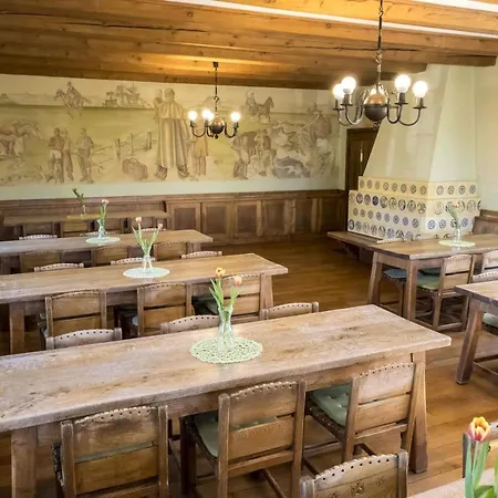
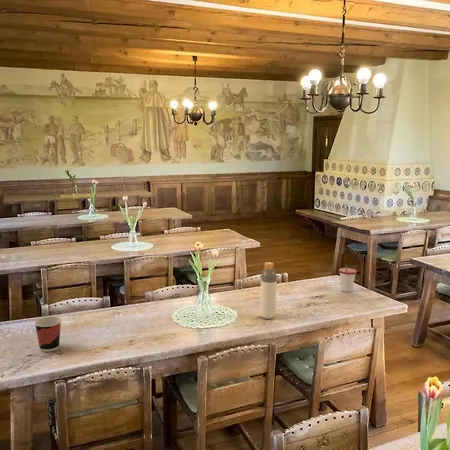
+ cup (48, 334)
+ cup (347, 277)
+ bottle (268, 290)
